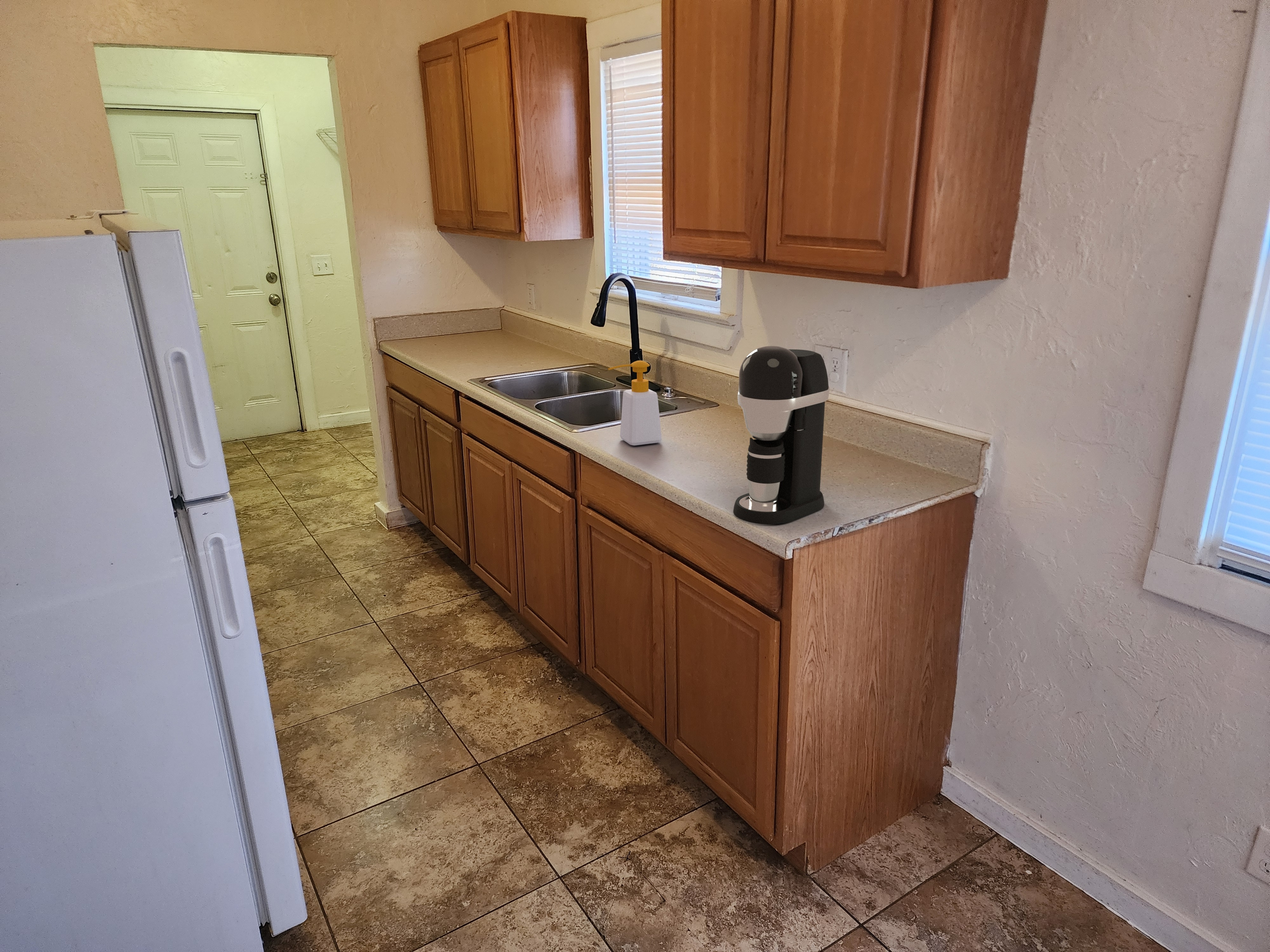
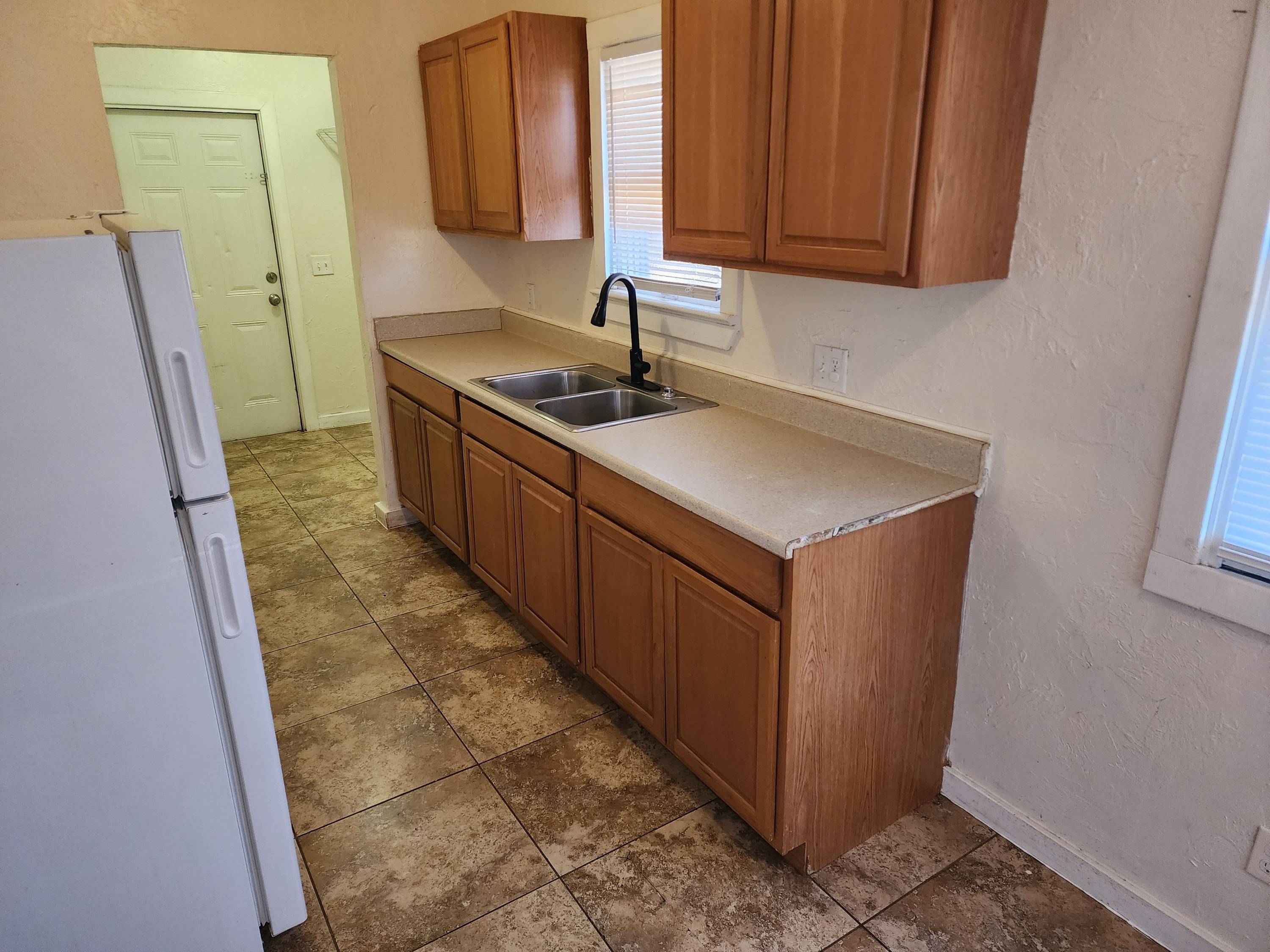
- soap bottle (632, 402)
- coffee maker (782, 429)
